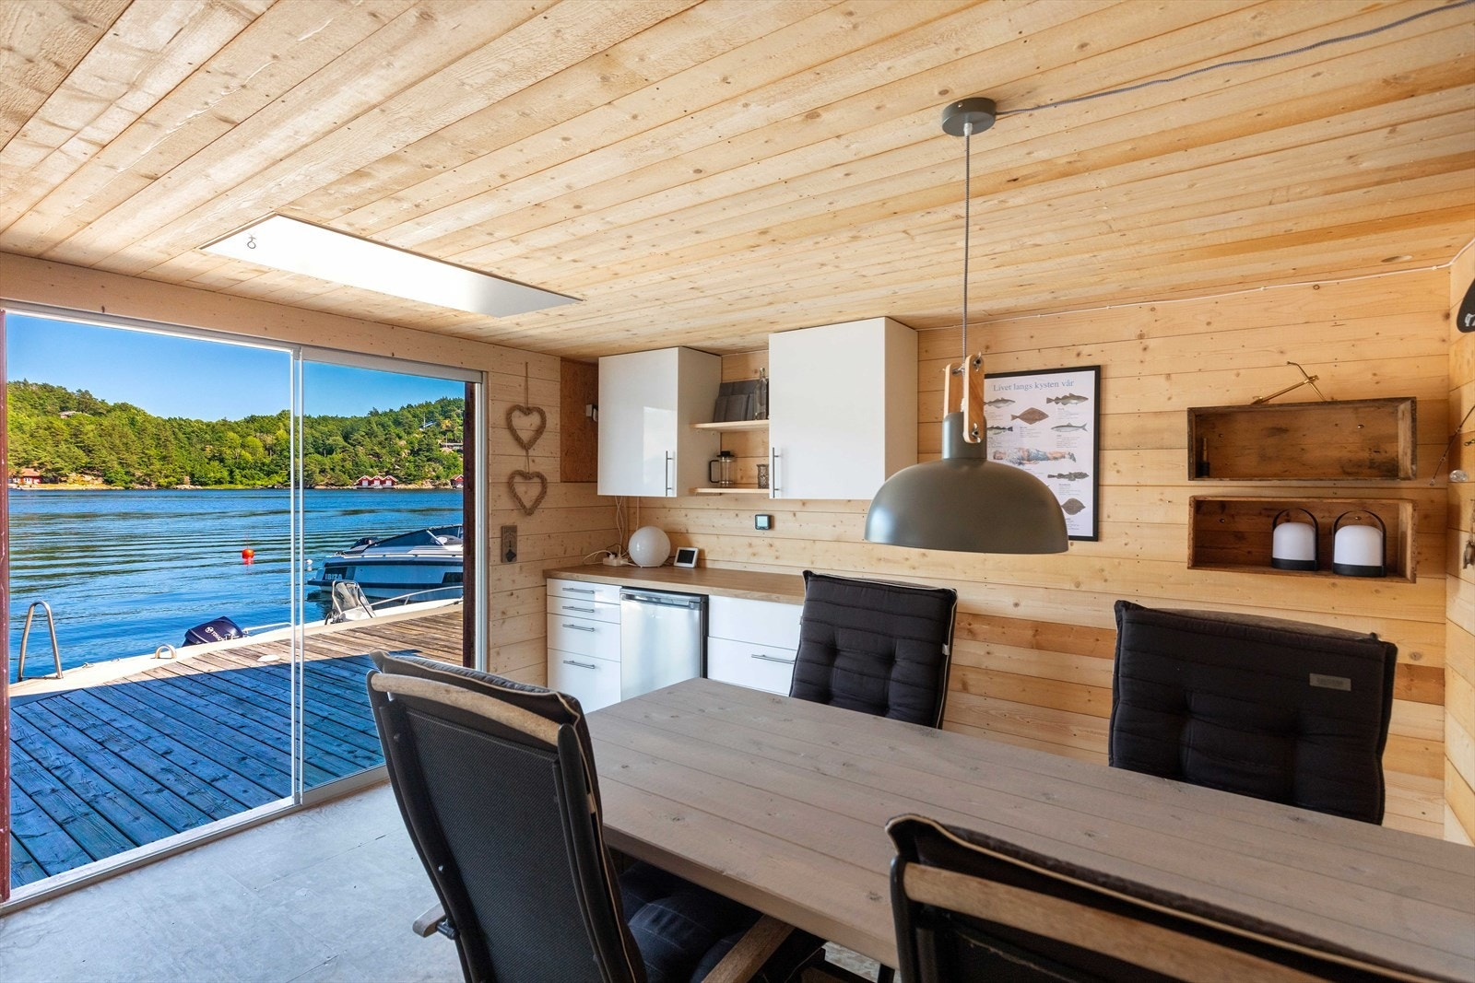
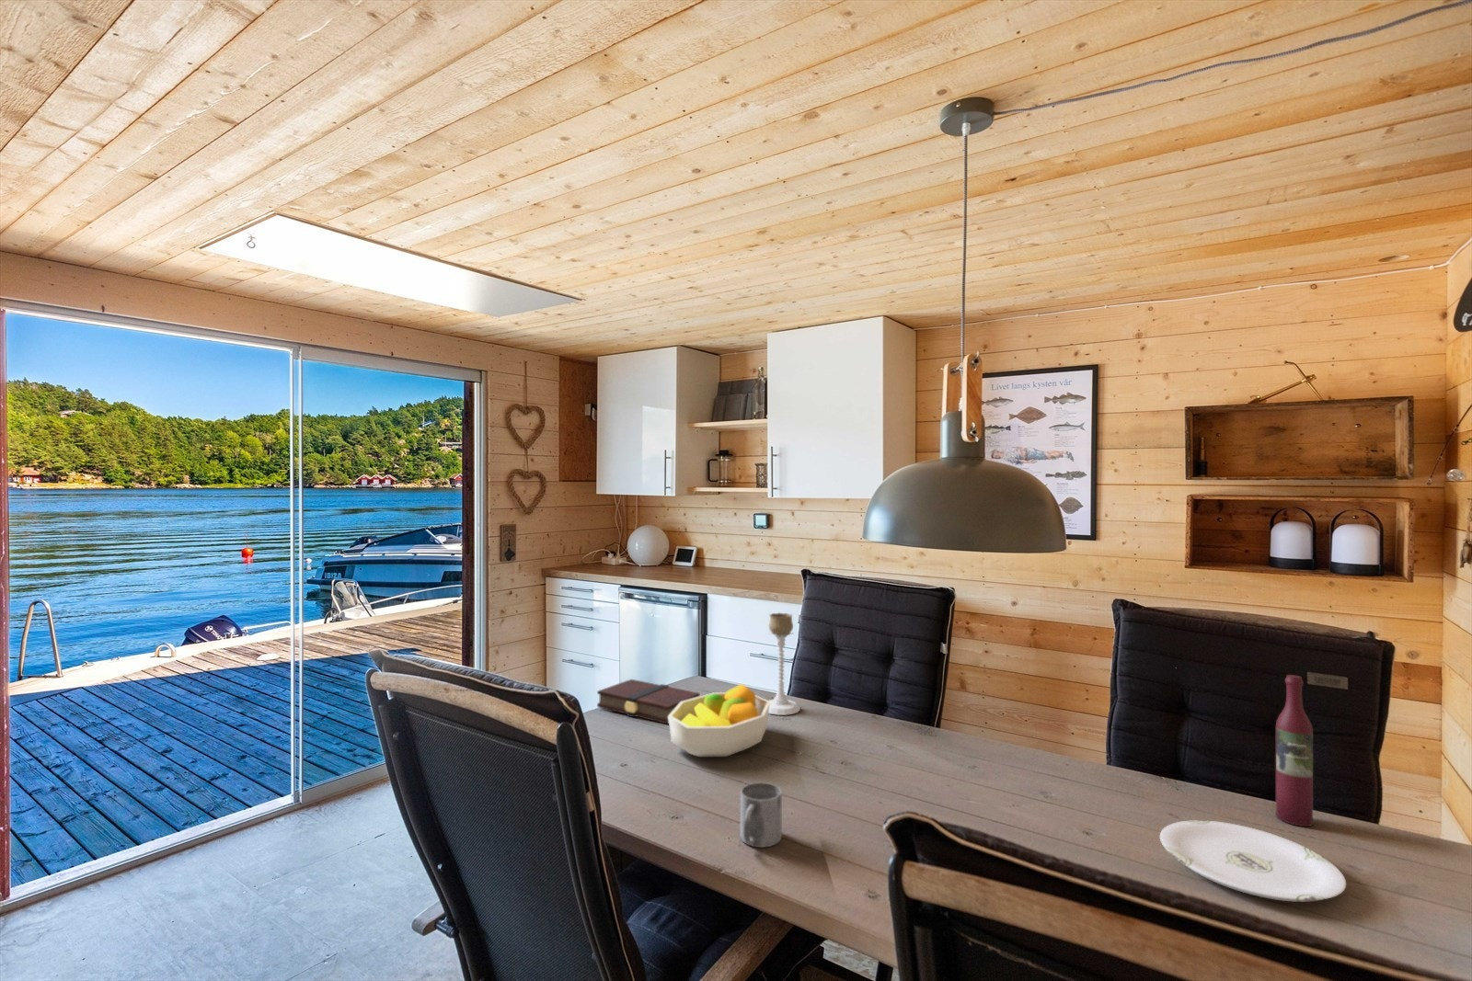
+ candle holder (780, 661)
+ book (647, 700)
+ wine bottle (1293, 748)
+ plate (1246, 862)
+ mug (757, 818)
+ fruit bowl (721, 717)
